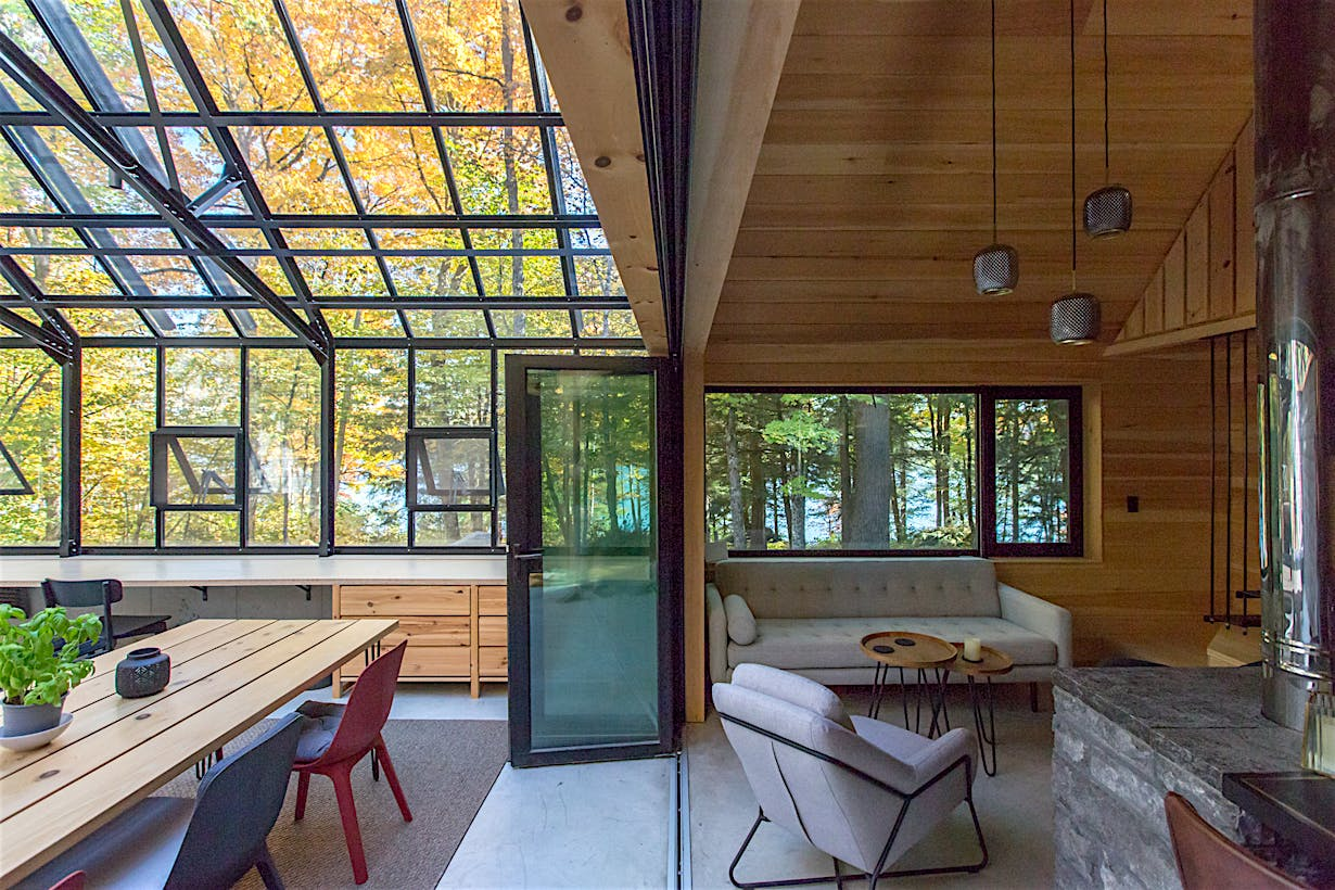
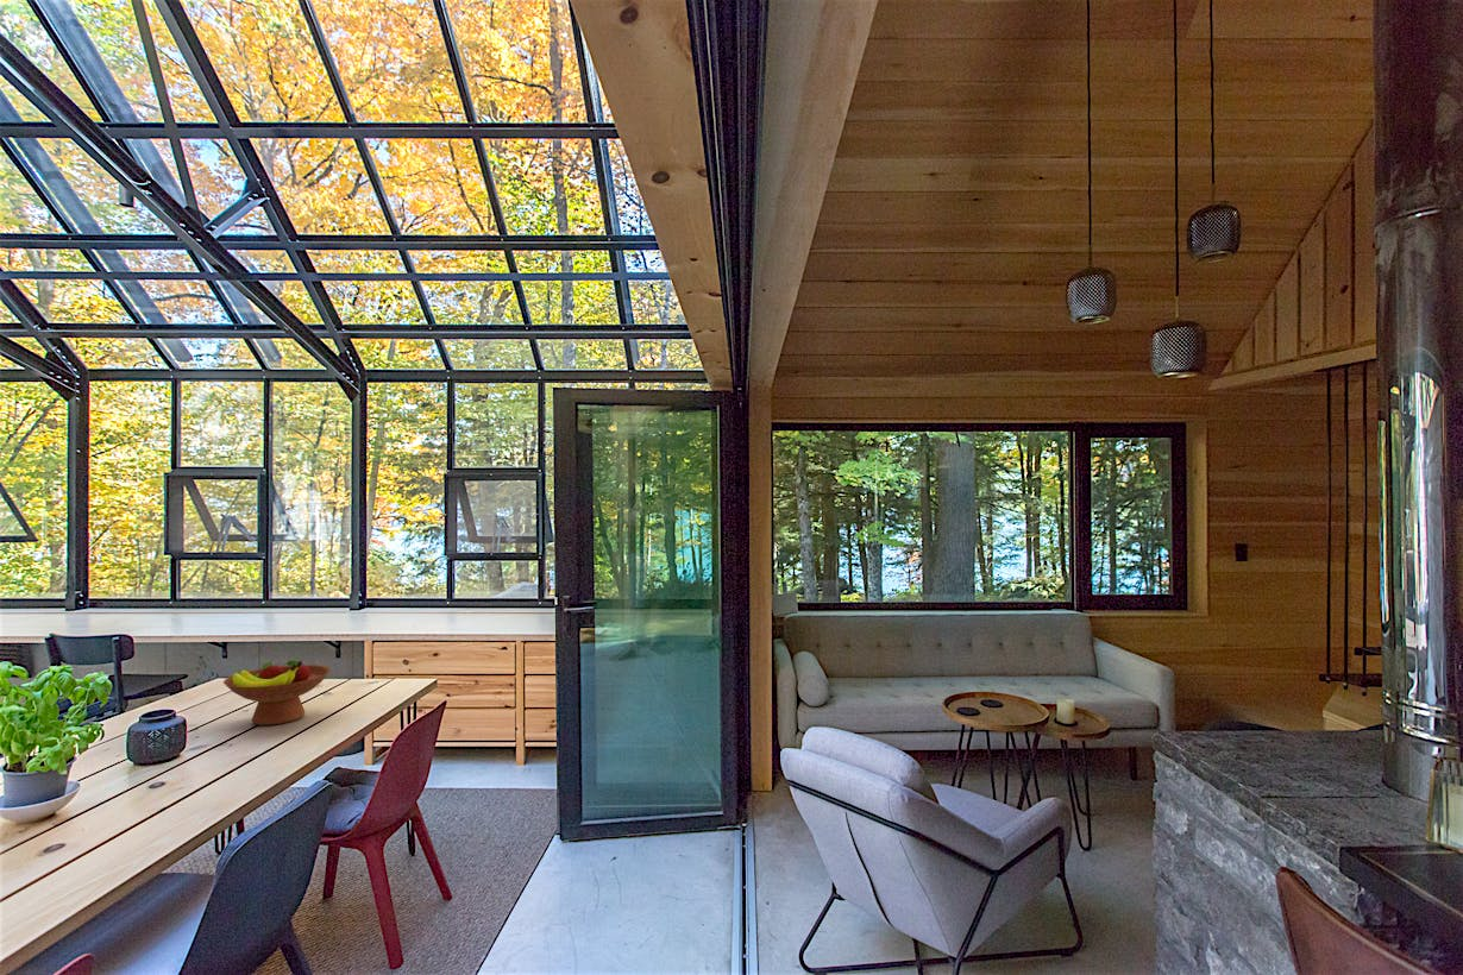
+ fruit bowl (278, 688)
